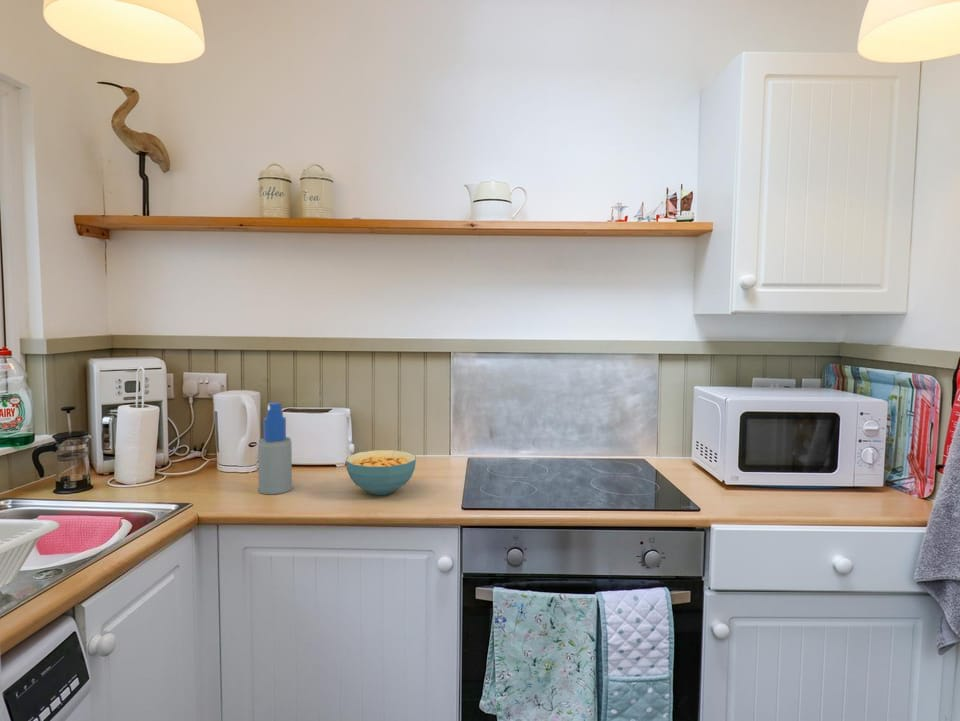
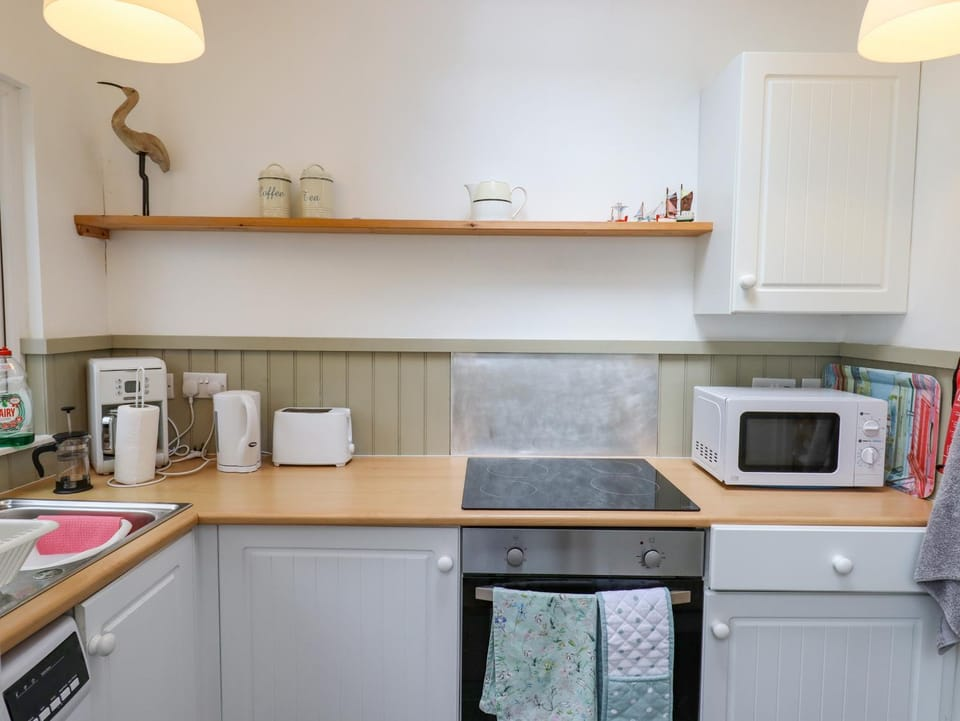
- cereal bowl (381, 474)
- spray bottle (275, 446)
